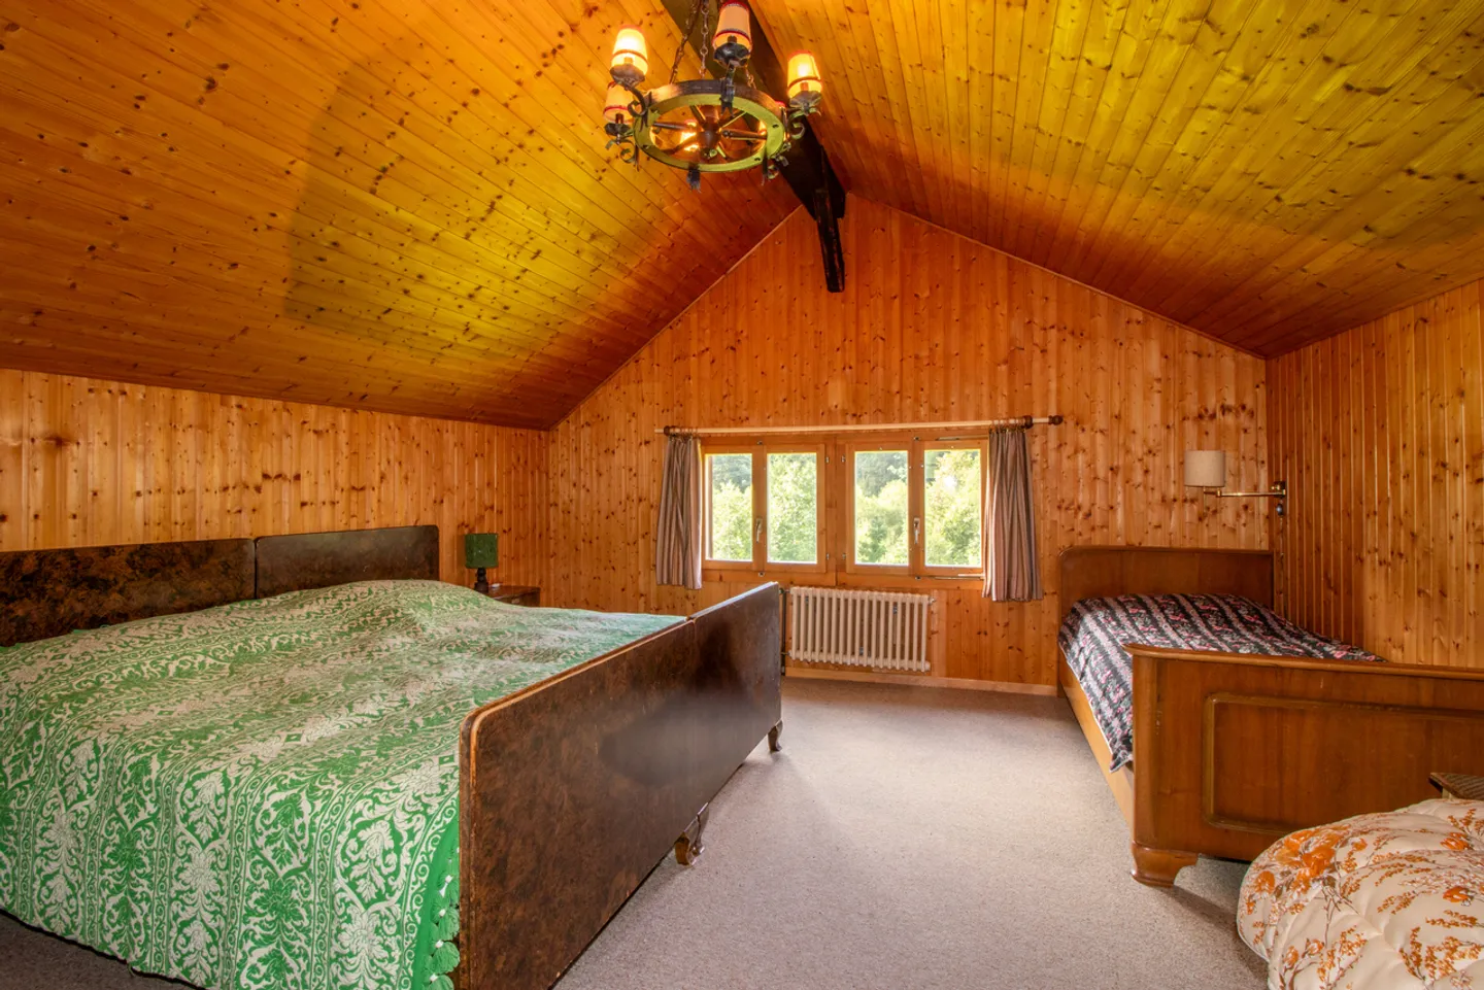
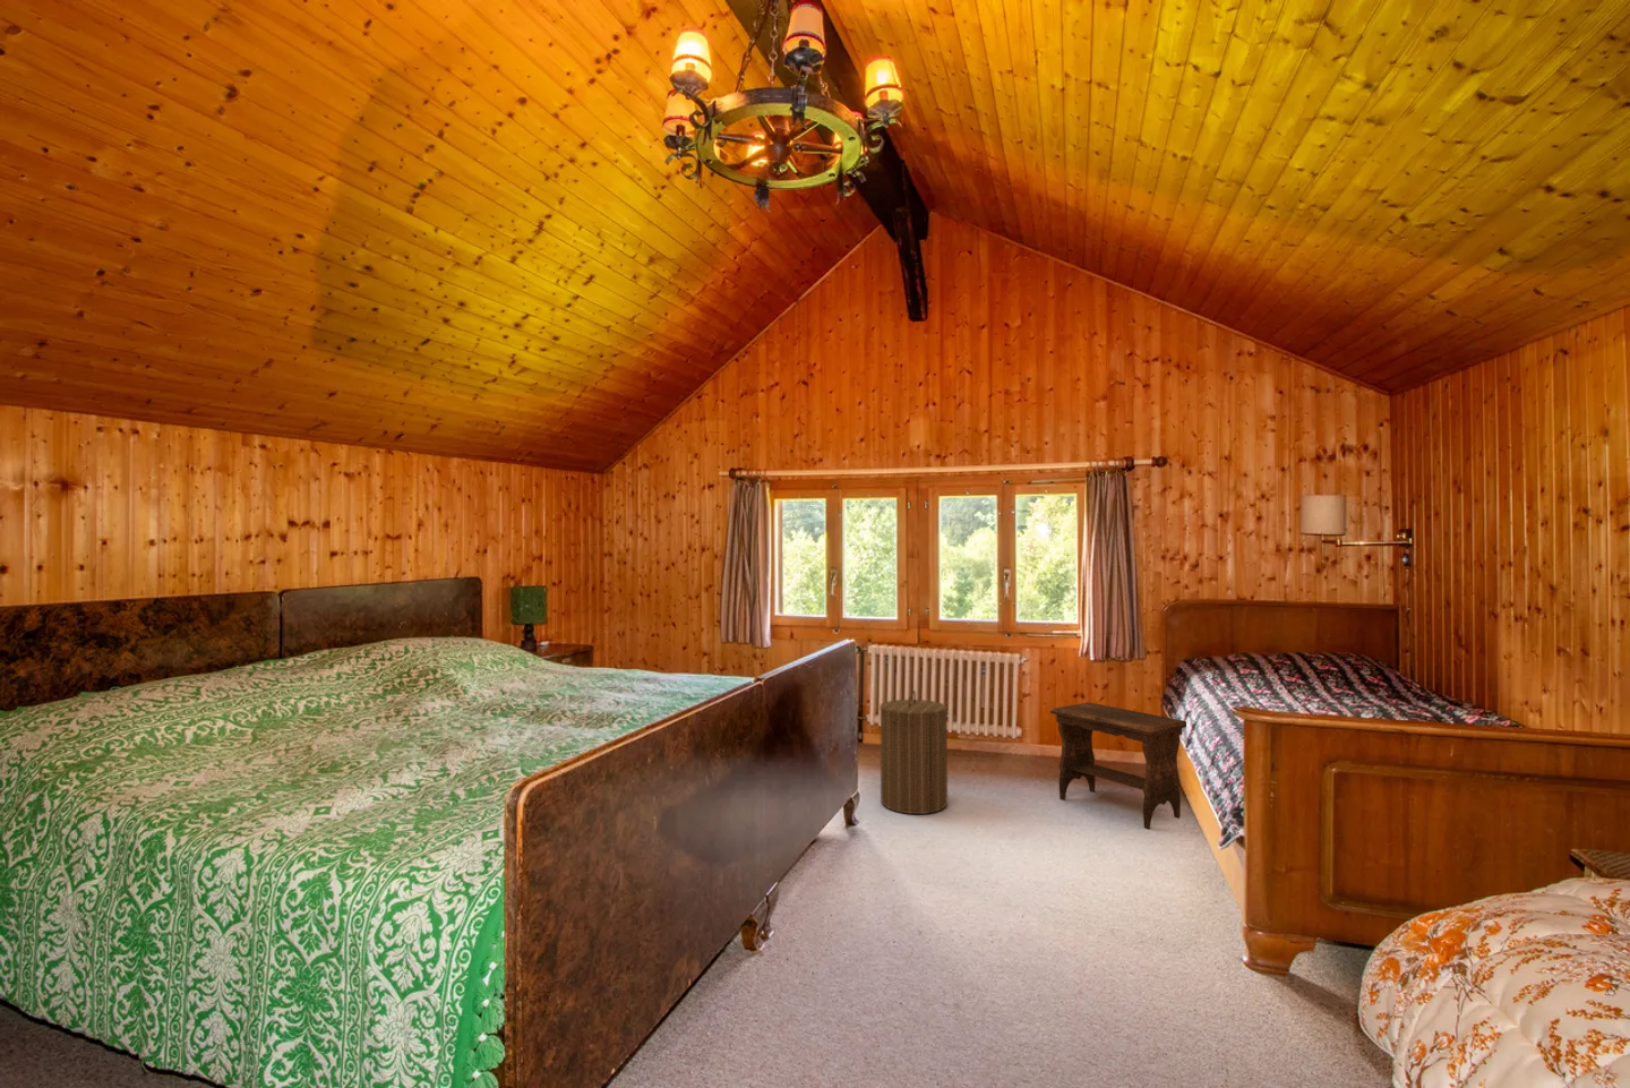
+ laundry hamper (914, 746)
+ footstool (1117, 770)
